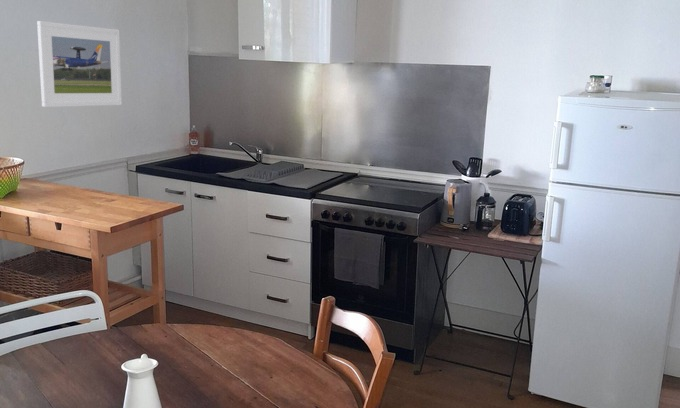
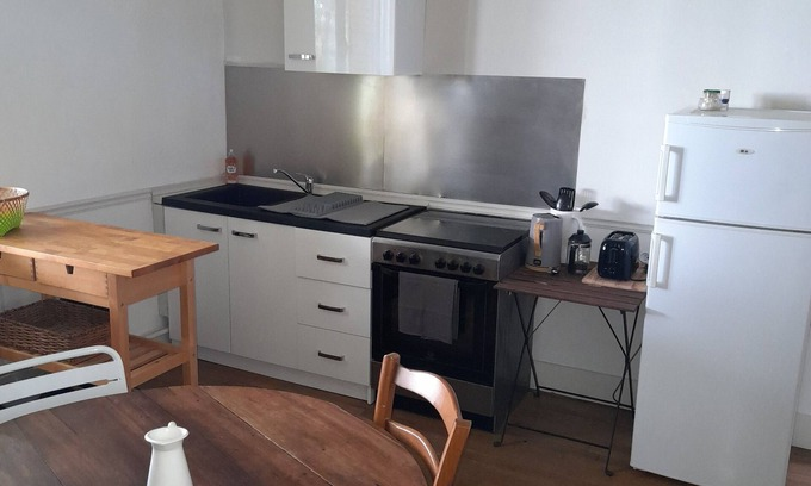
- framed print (82, 66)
